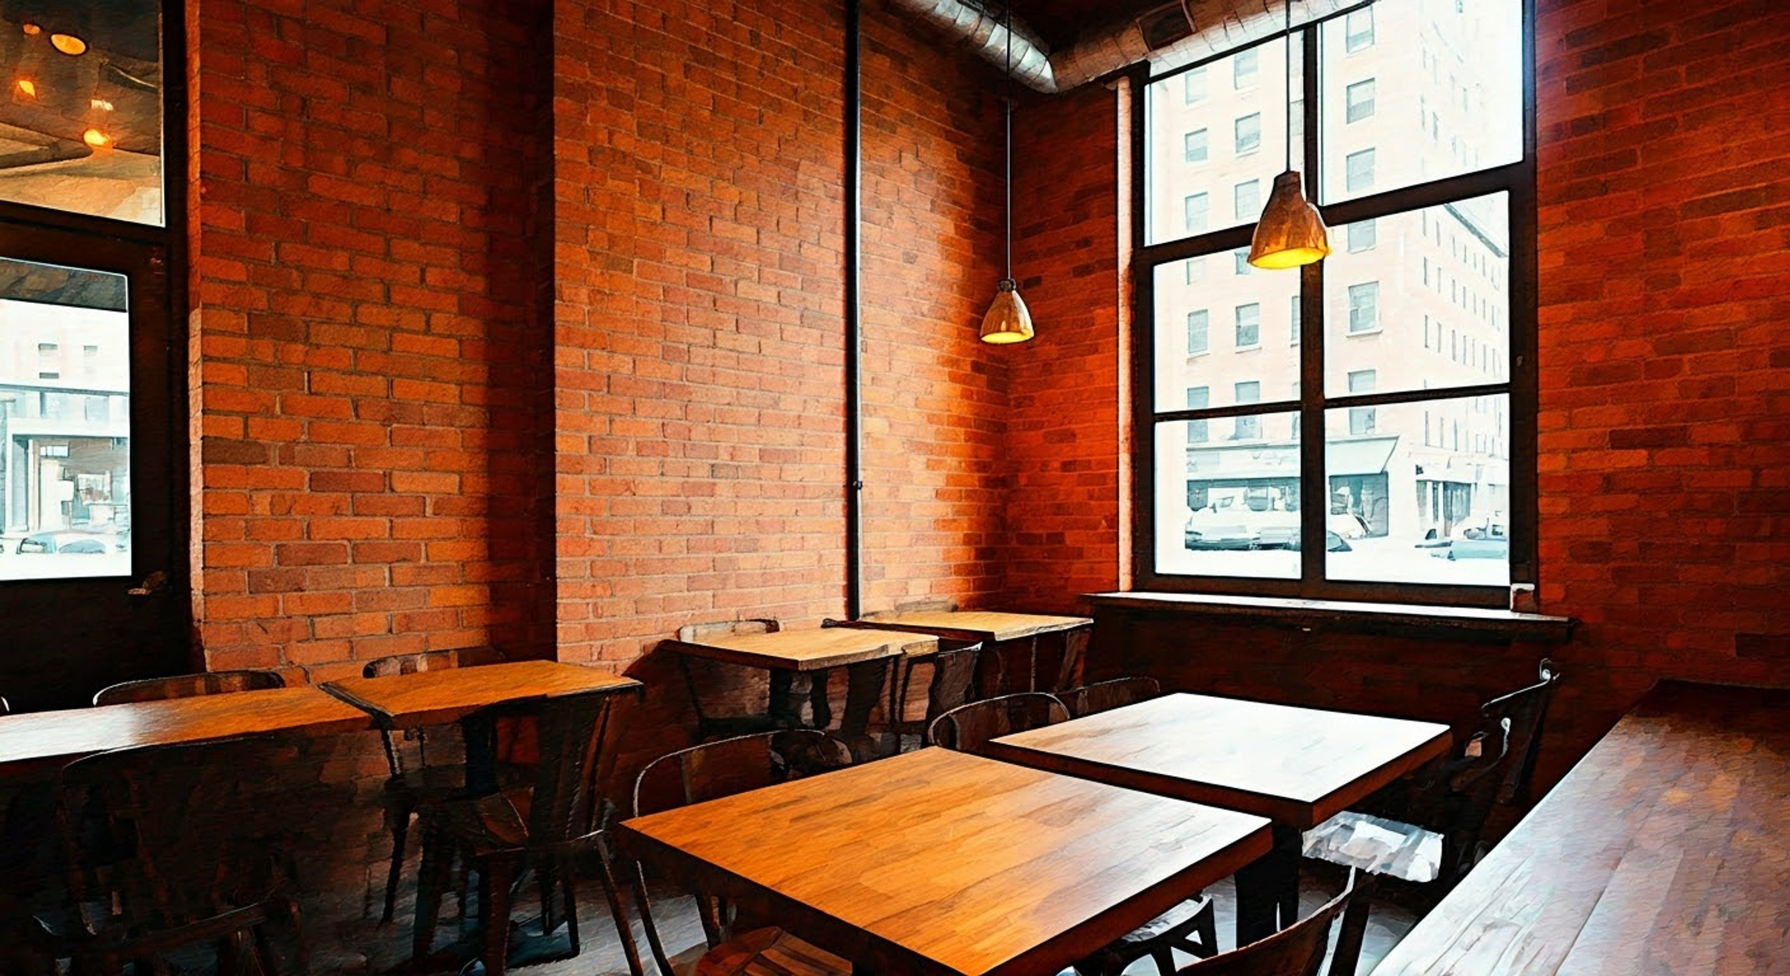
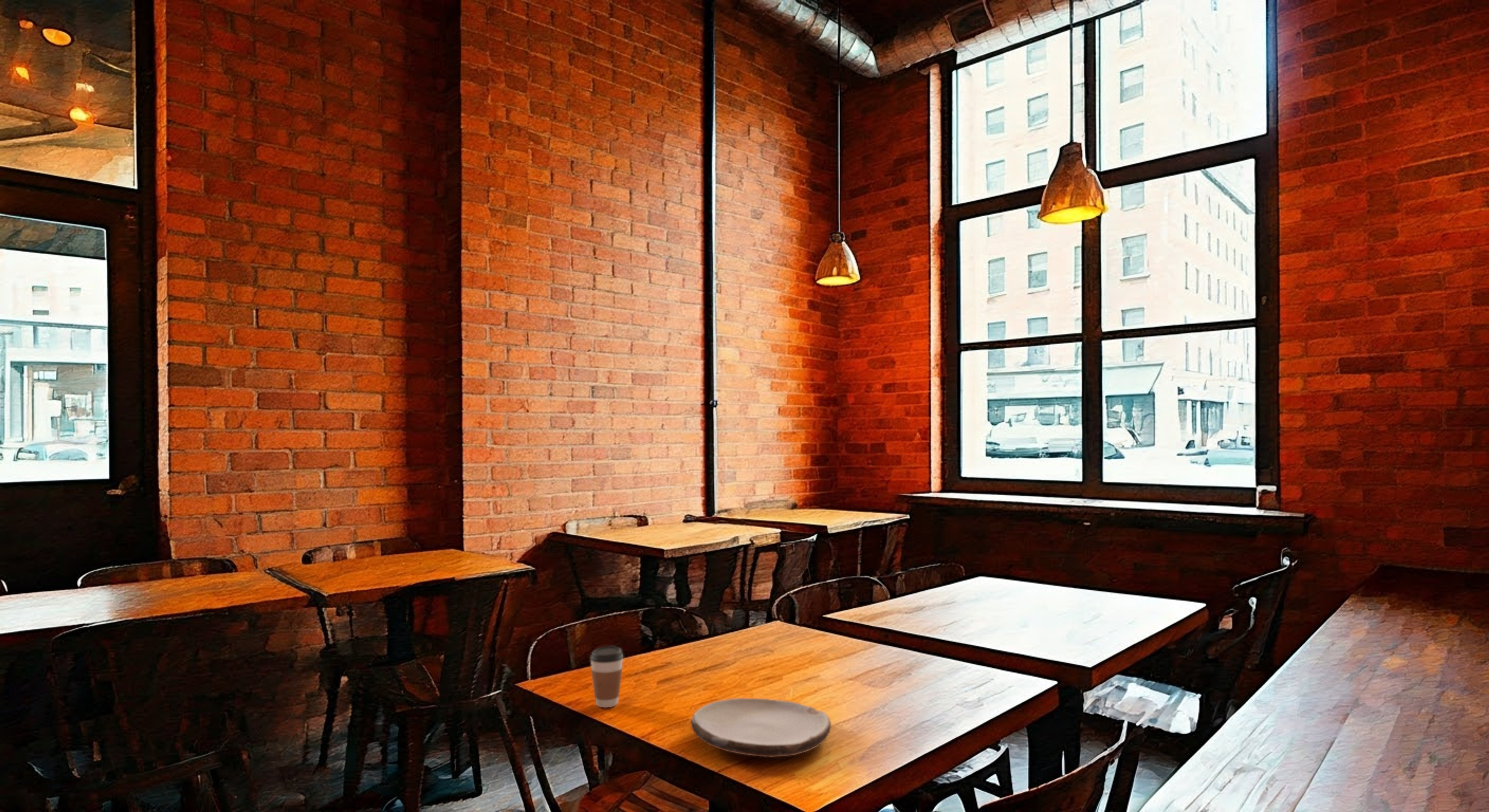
+ plate (762, 726)
+ coffee cup (607, 677)
